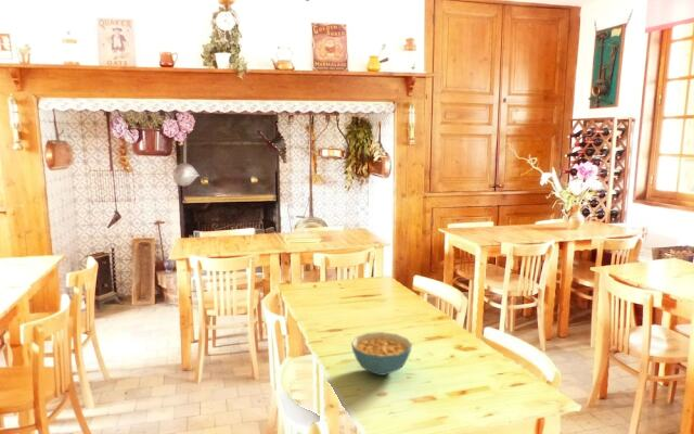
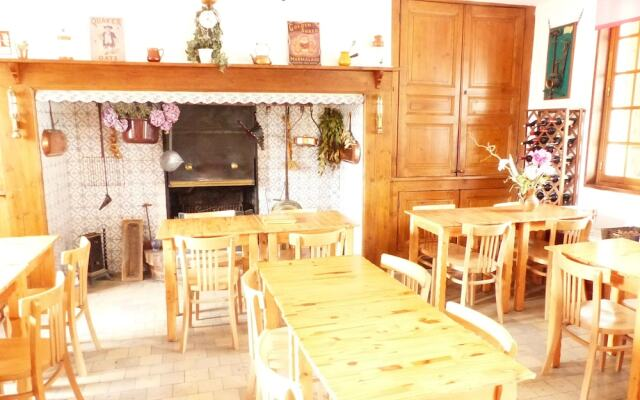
- cereal bowl (381, 357)
